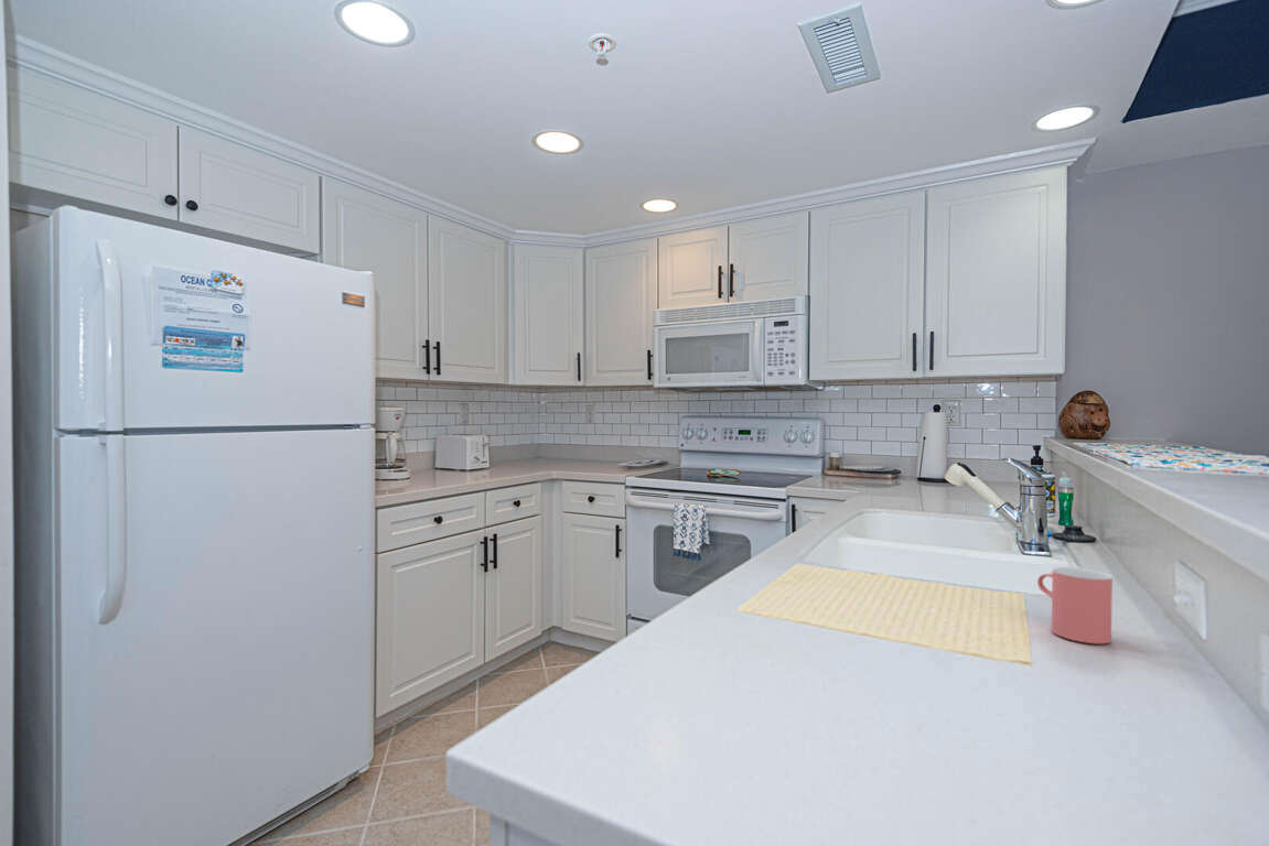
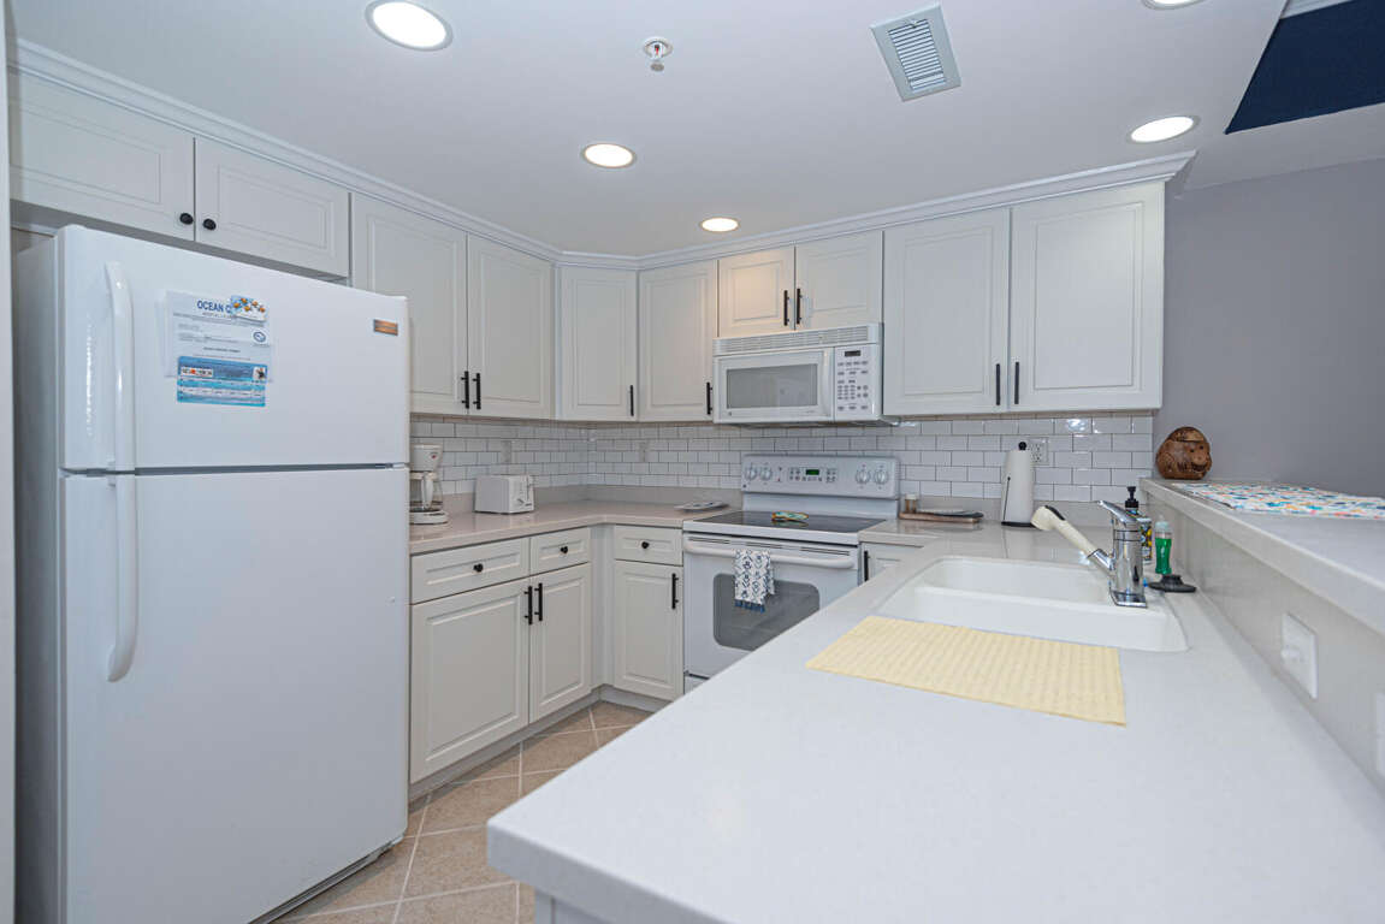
- cup (1069, 600)
